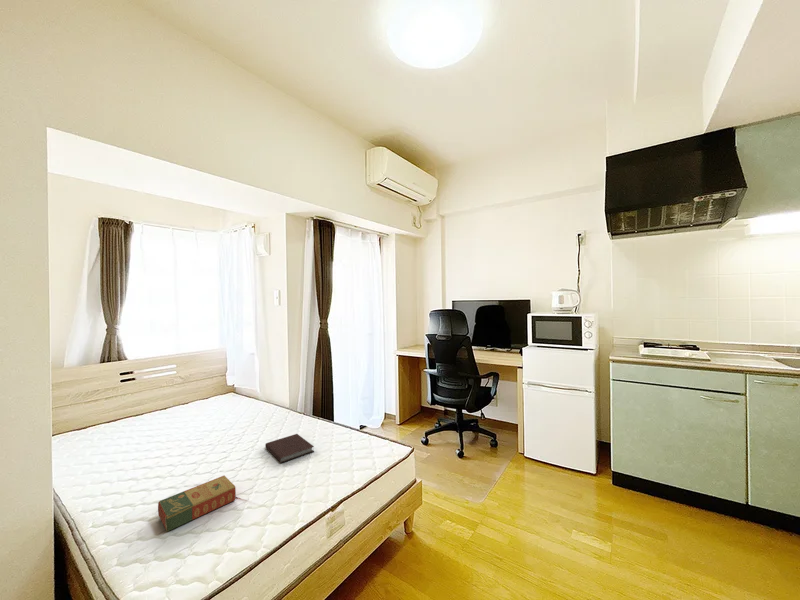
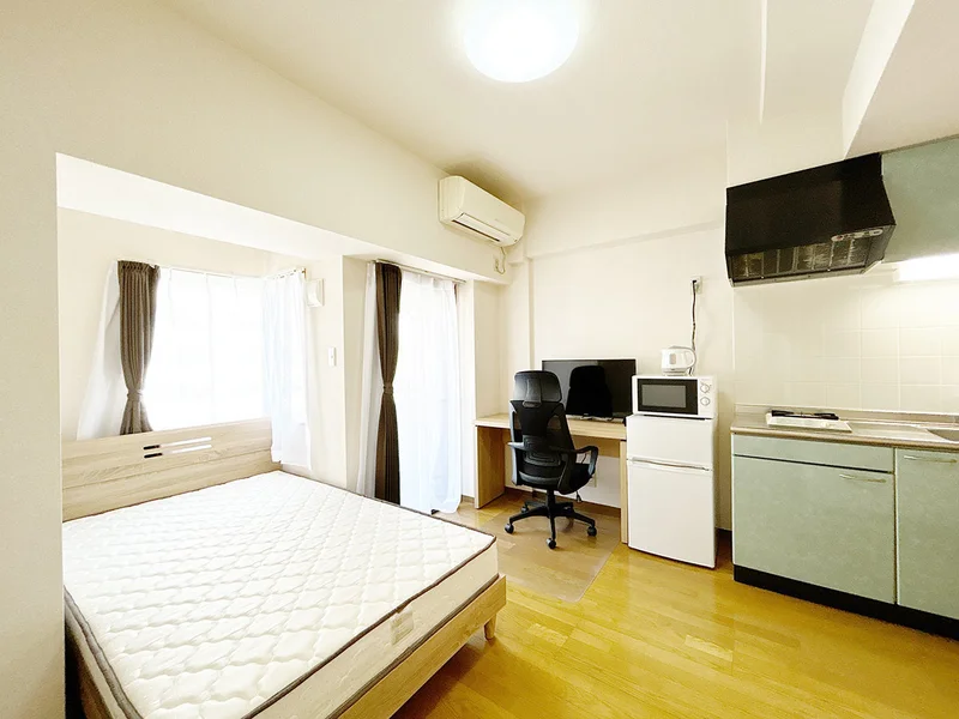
- notebook (289, 447)
- book (198, 500)
